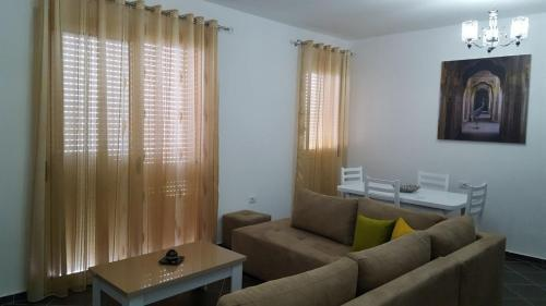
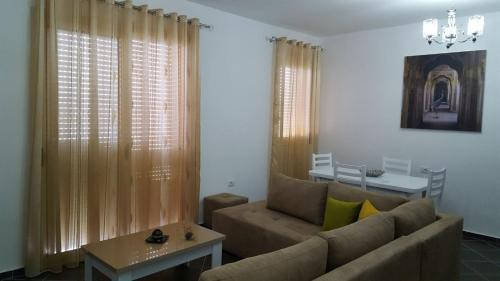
+ teapot (183, 224)
